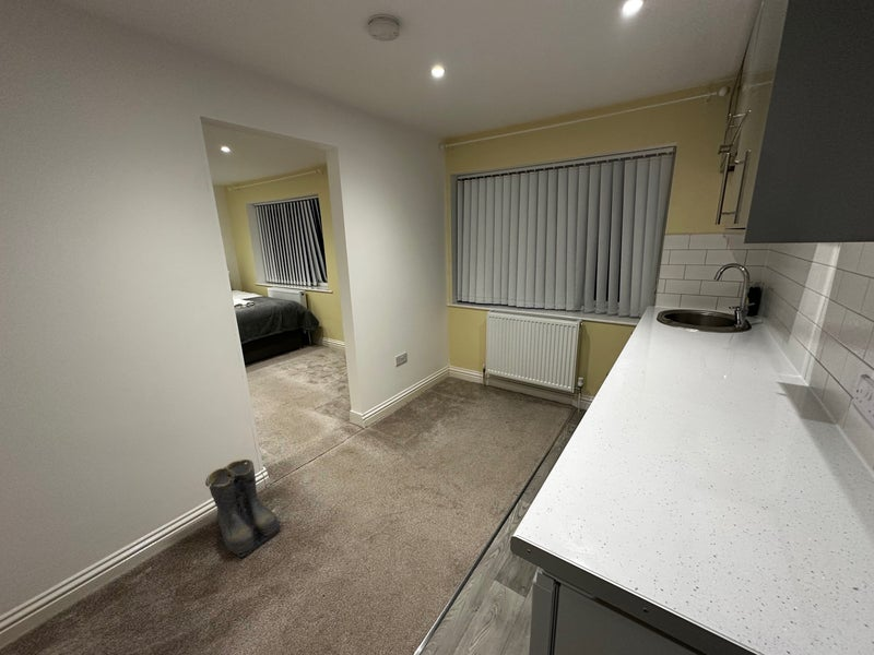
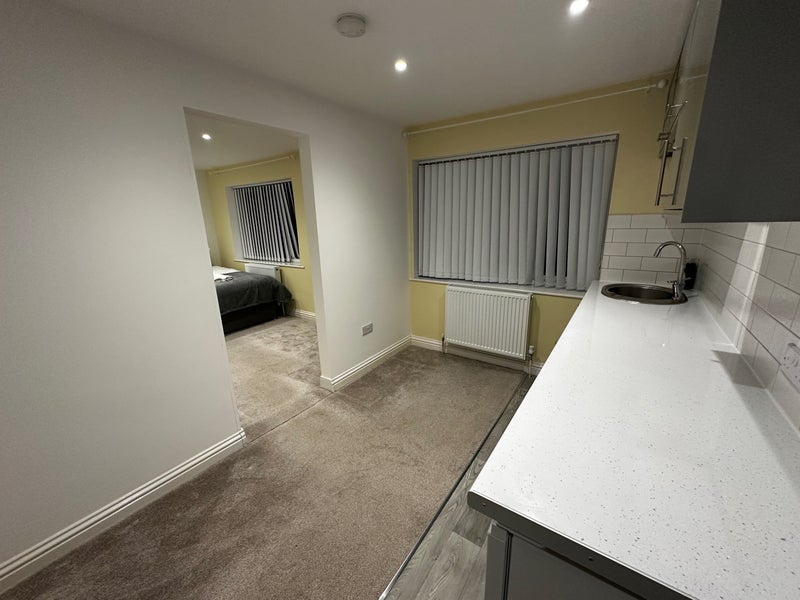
- boots (241, 503)
